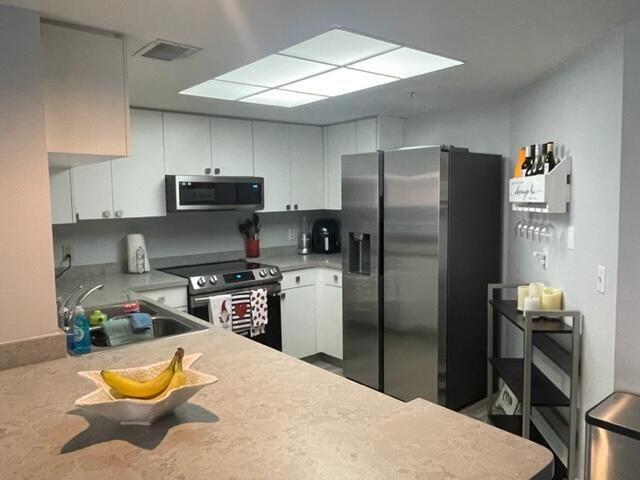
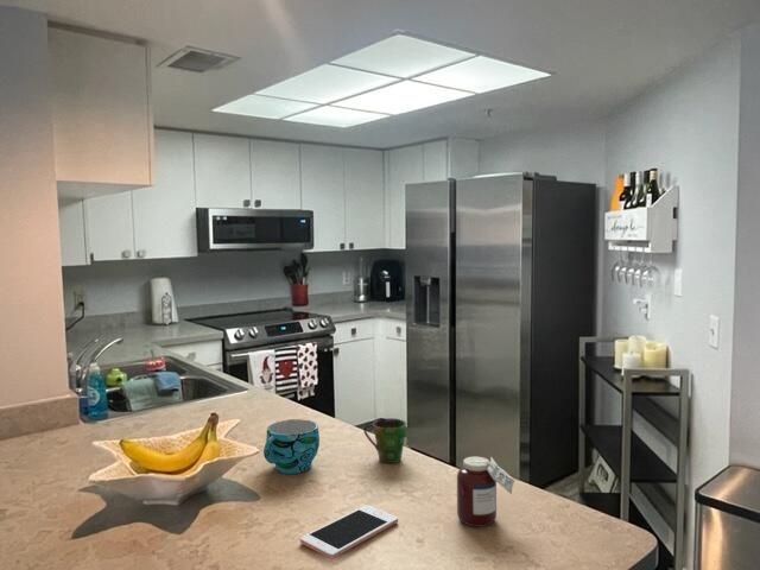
+ jar (484, 490)
+ cup (292, 448)
+ cup (385, 441)
+ cell phone (350, 530)
